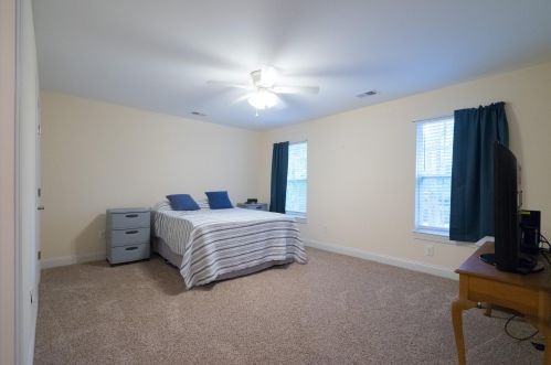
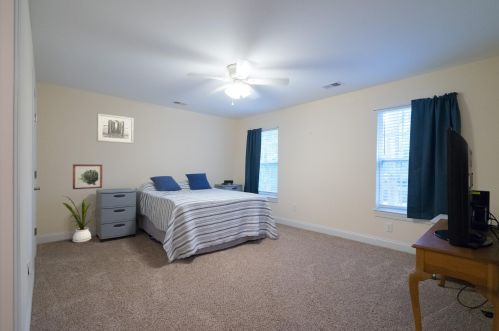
+ house plant (79, 218)
+ wall art (116, 129)
+ wall art (88, 176)
